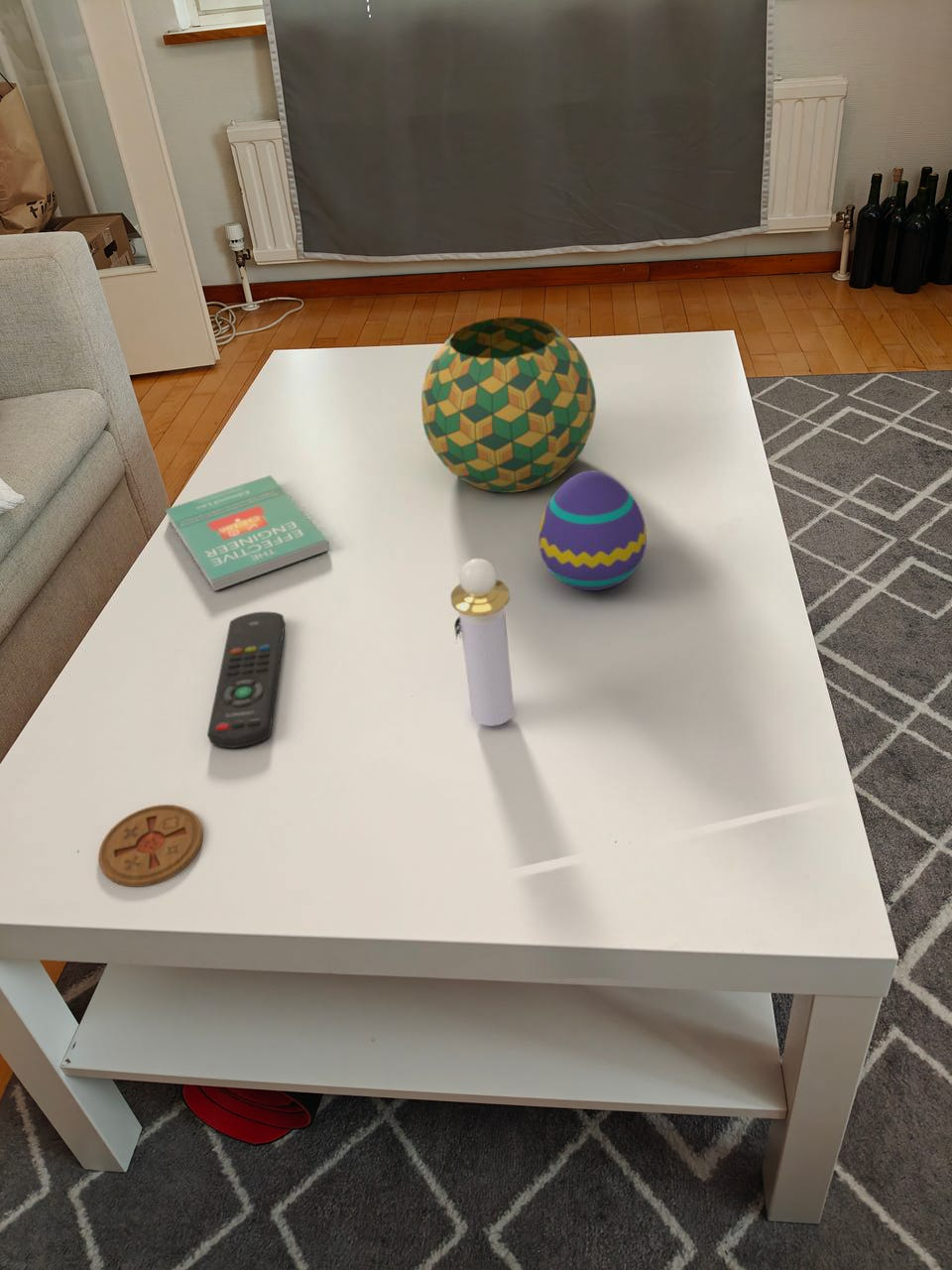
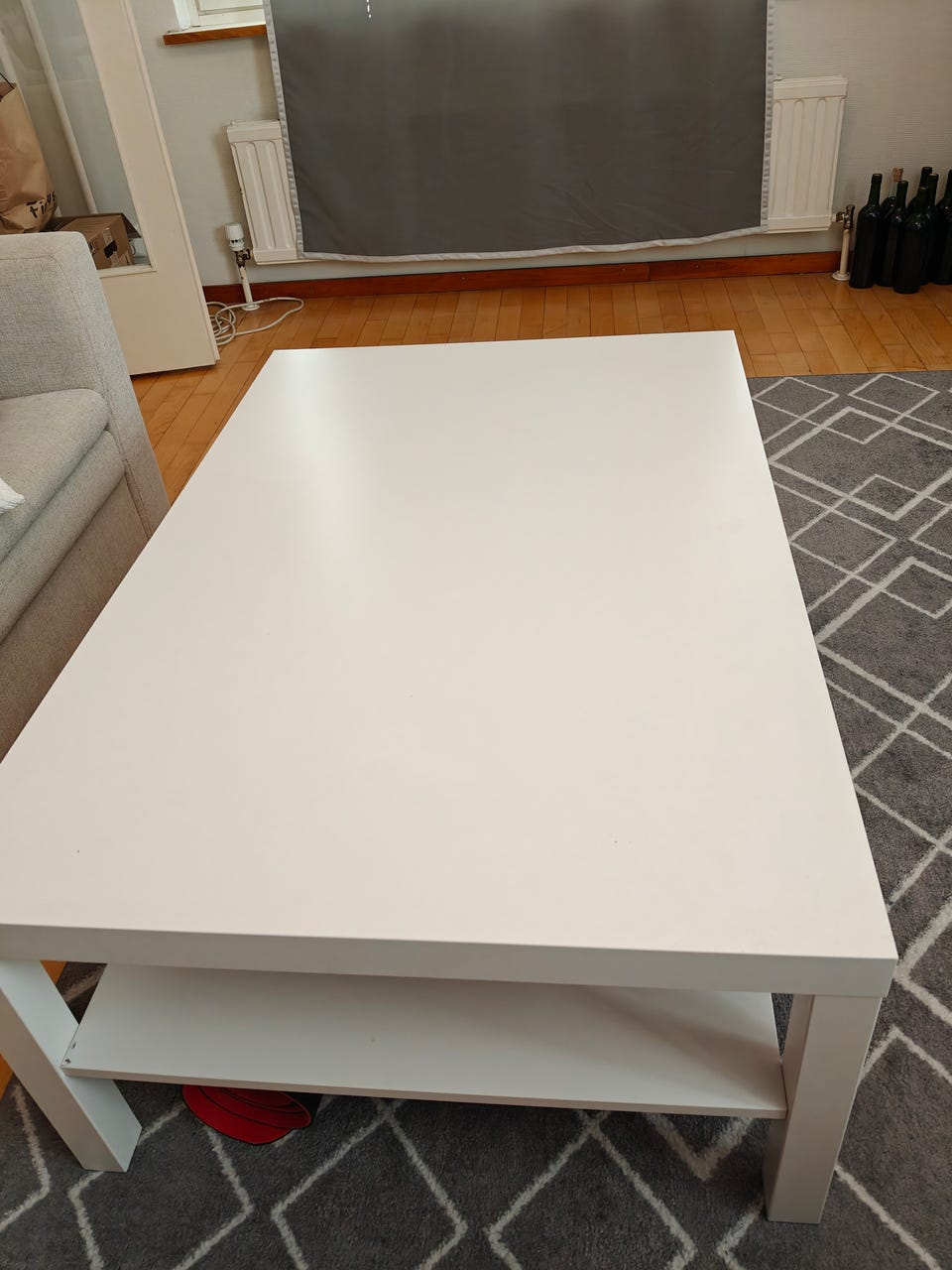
- remote control (248, 674)
- perfume bottle (485, 643)
- coaster (151, 843)
- book (245, 529)
- decorative egg (591, 529)
- decorative ball (508, 405)
